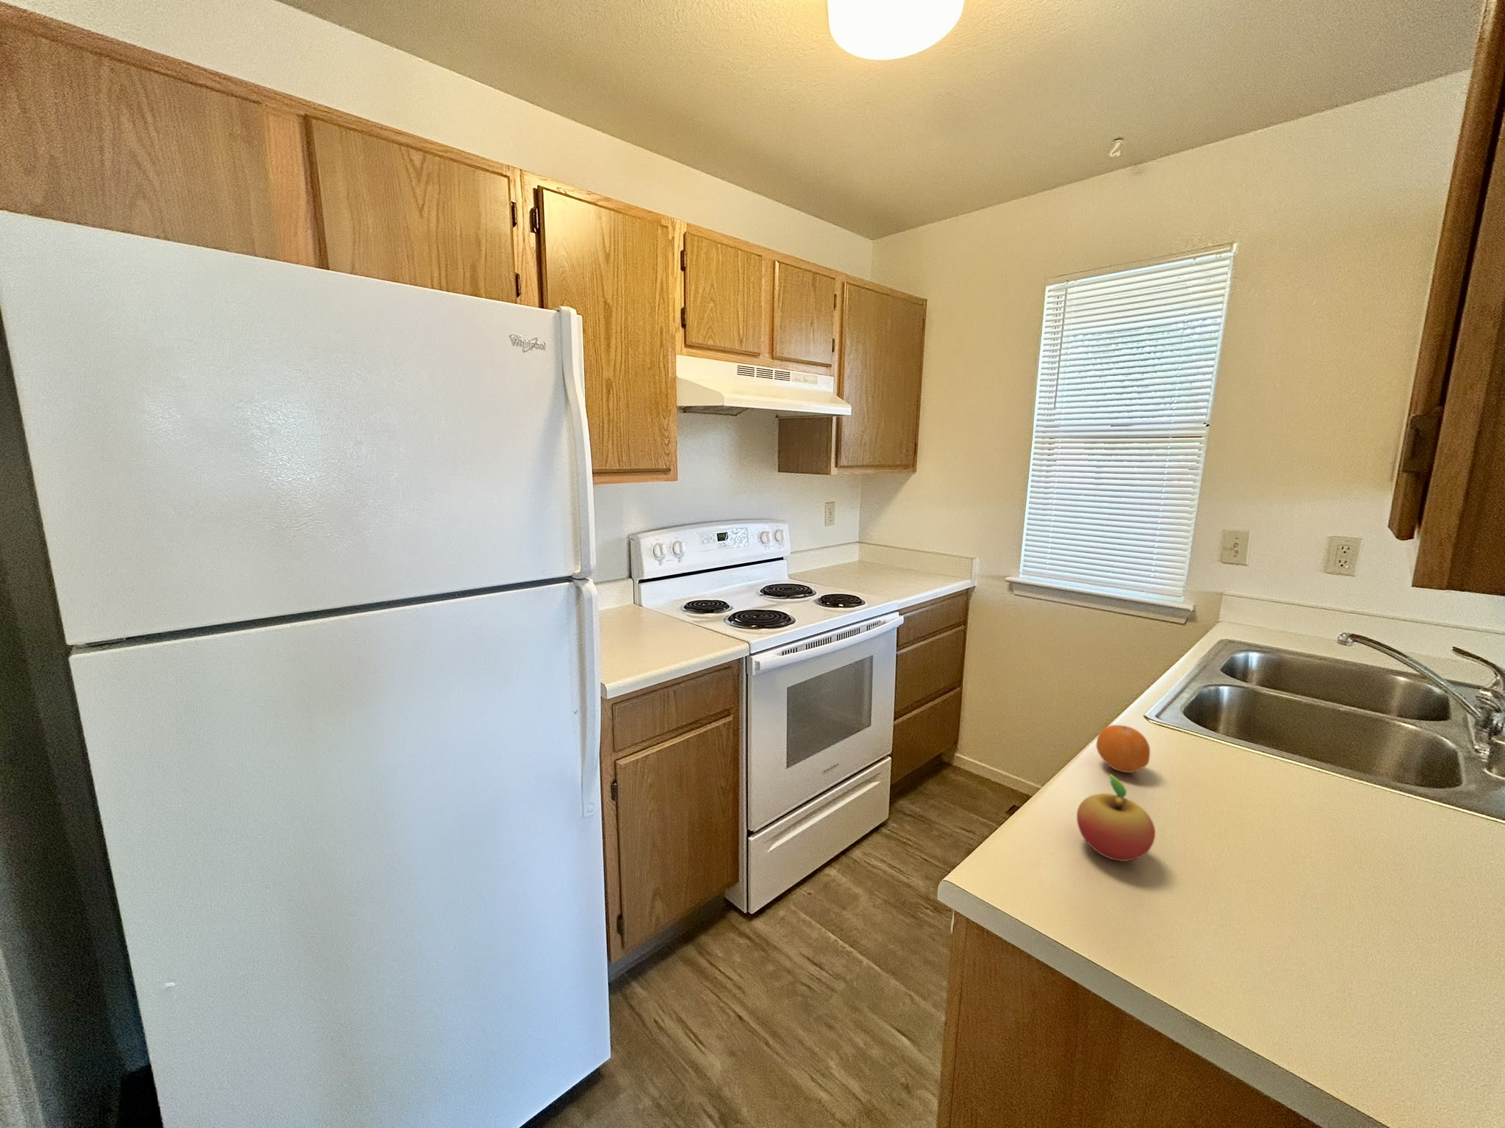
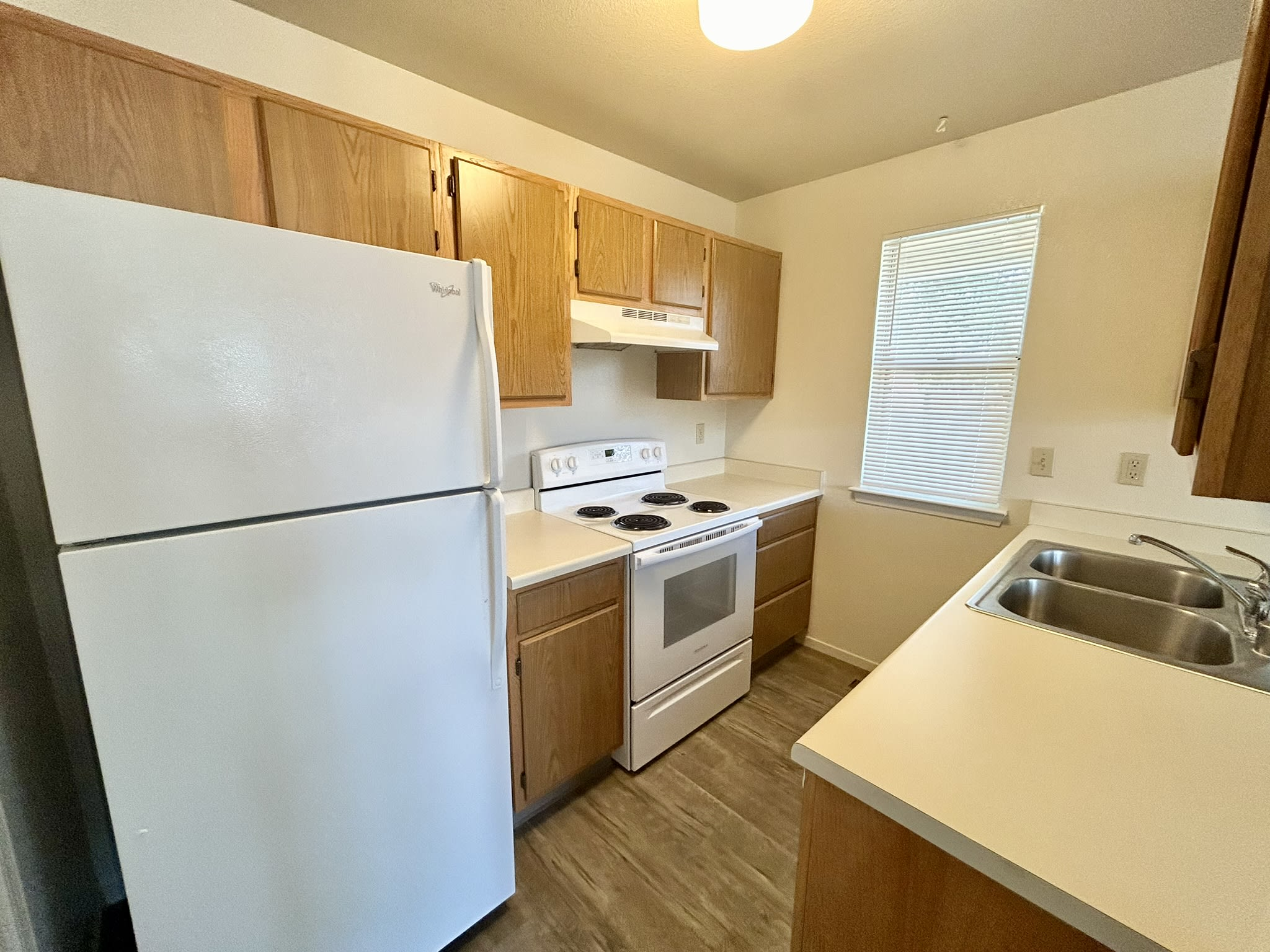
- fruit (1115, 820)
- fruit (1122, 749)
